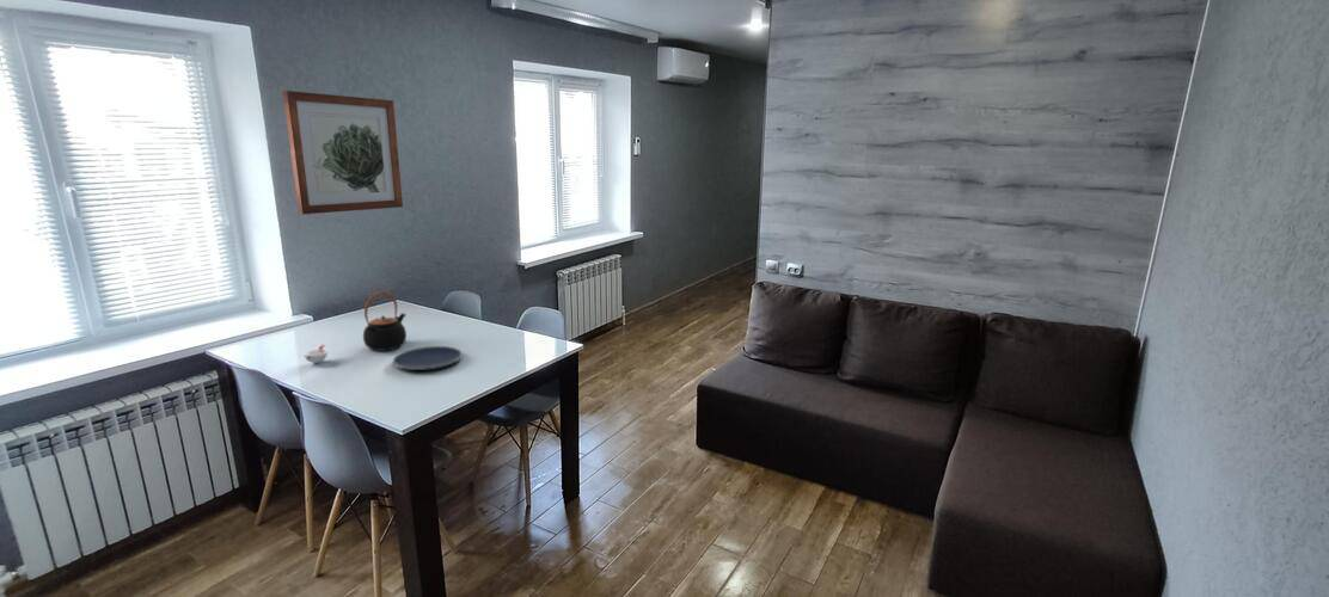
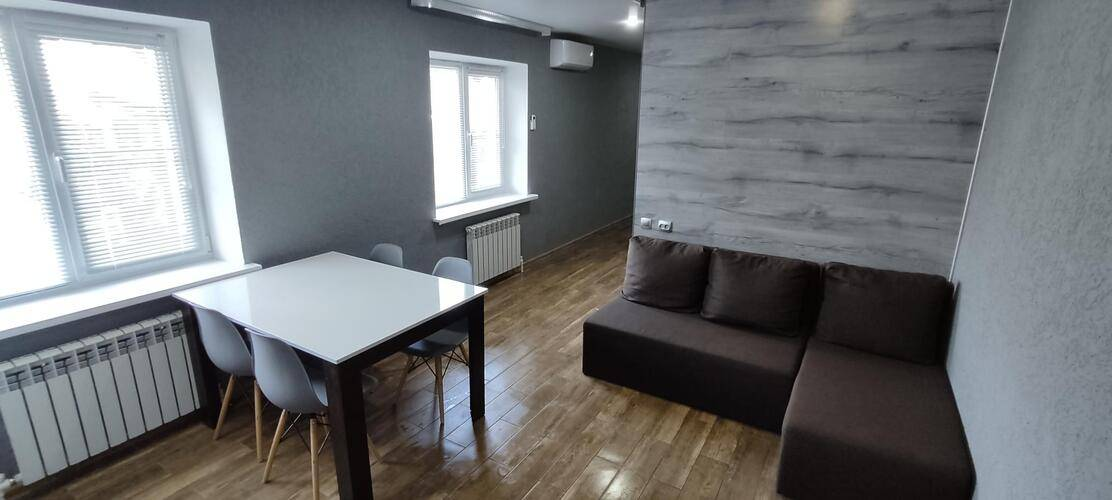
- wall art (348, 154)
- teapot (386, 318)
- plate (428, 358)
- cup (317, 355)
